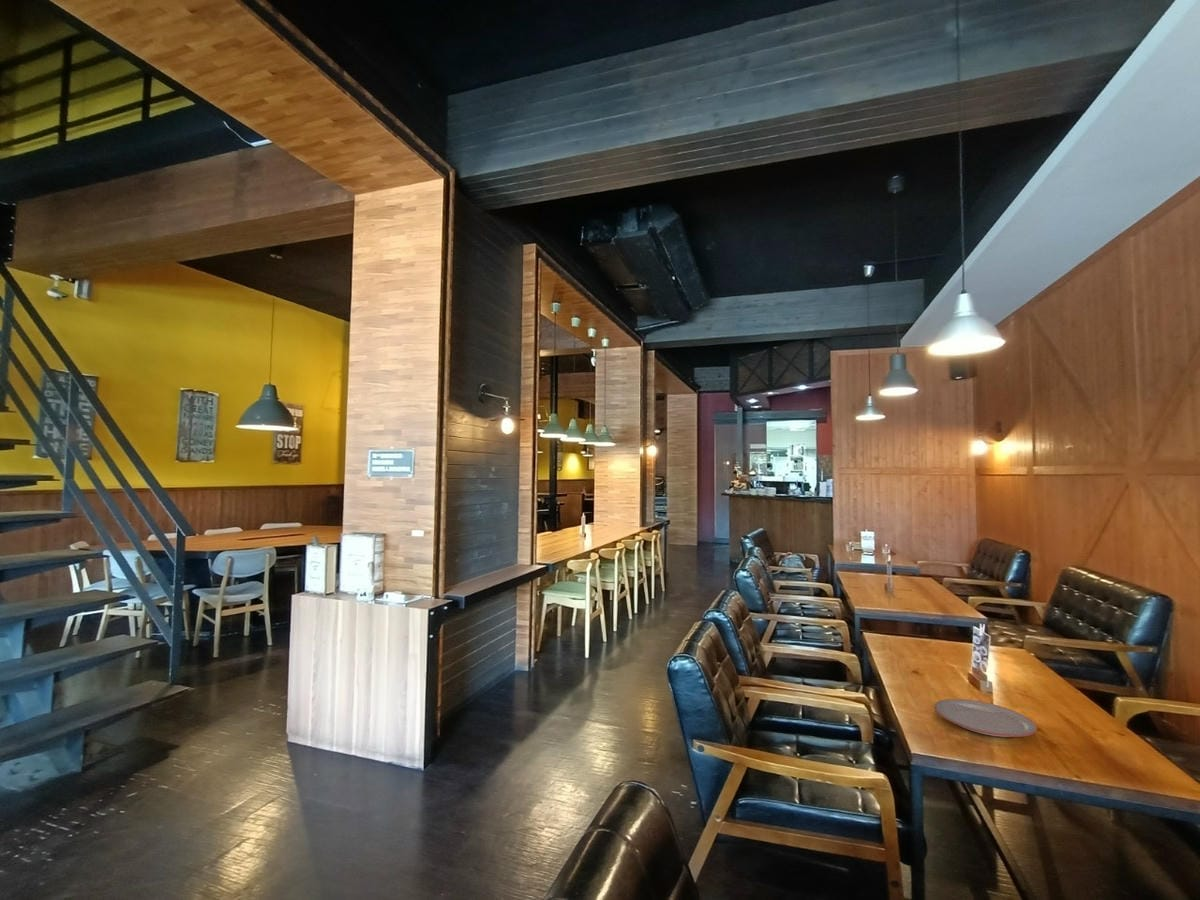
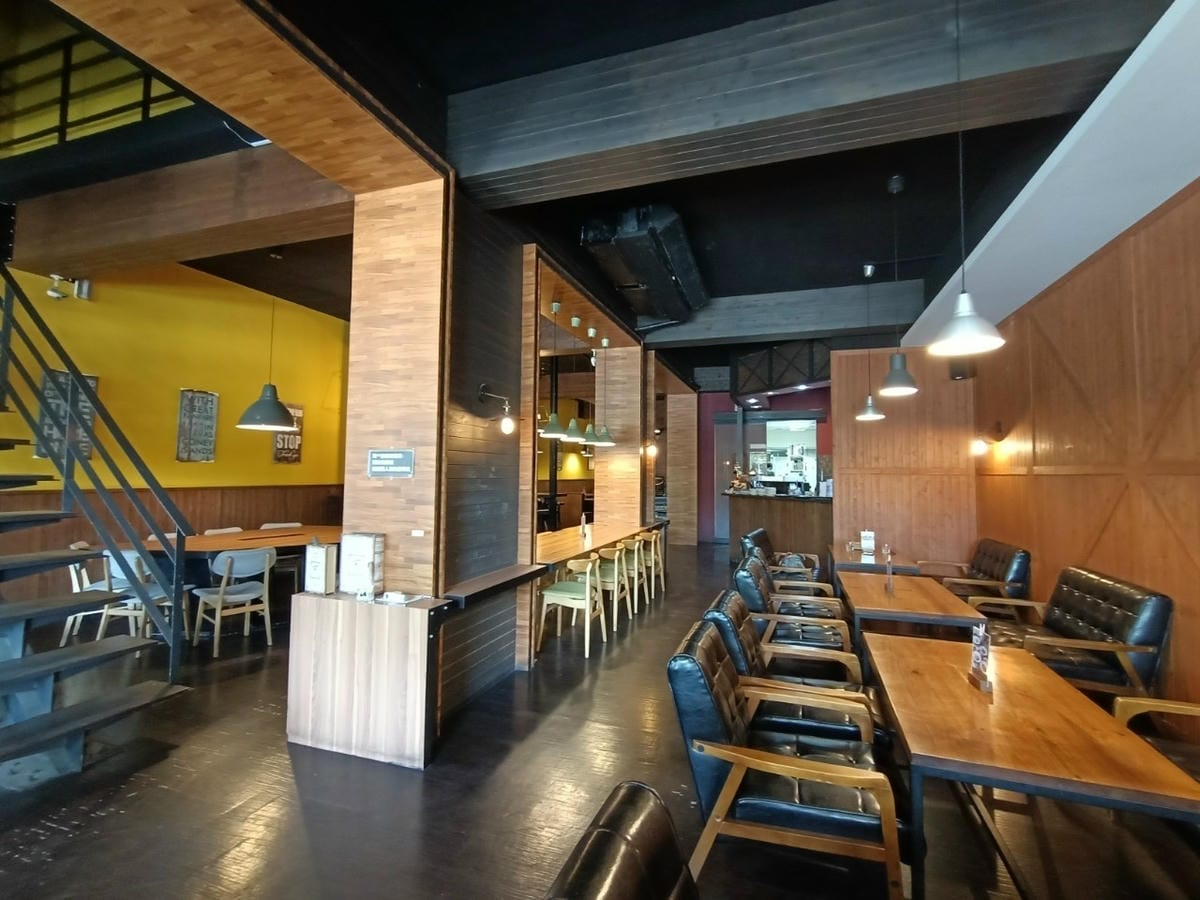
- plate (983, 719)
